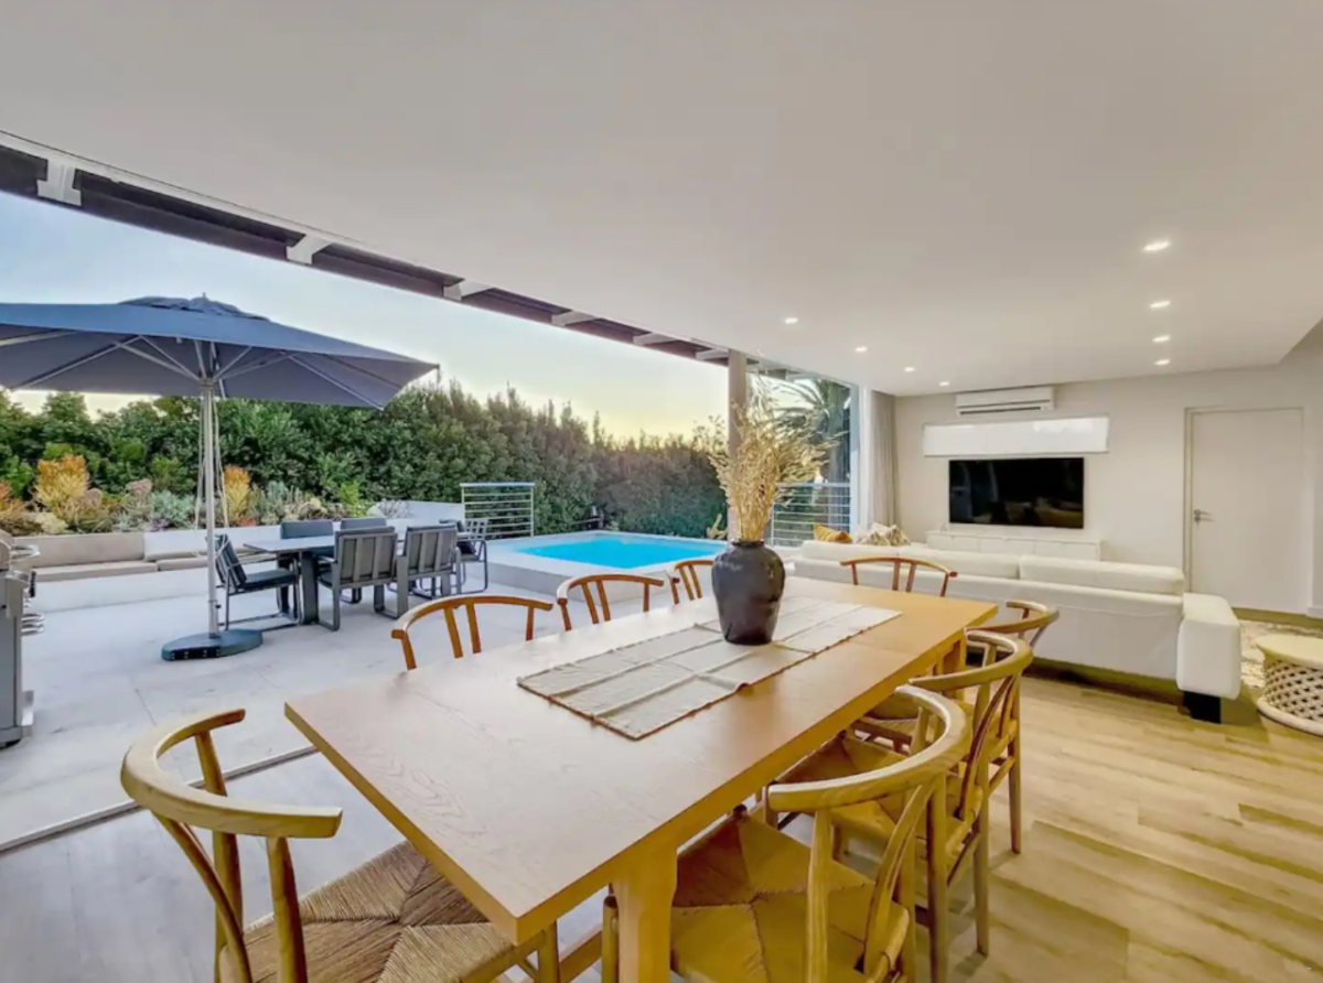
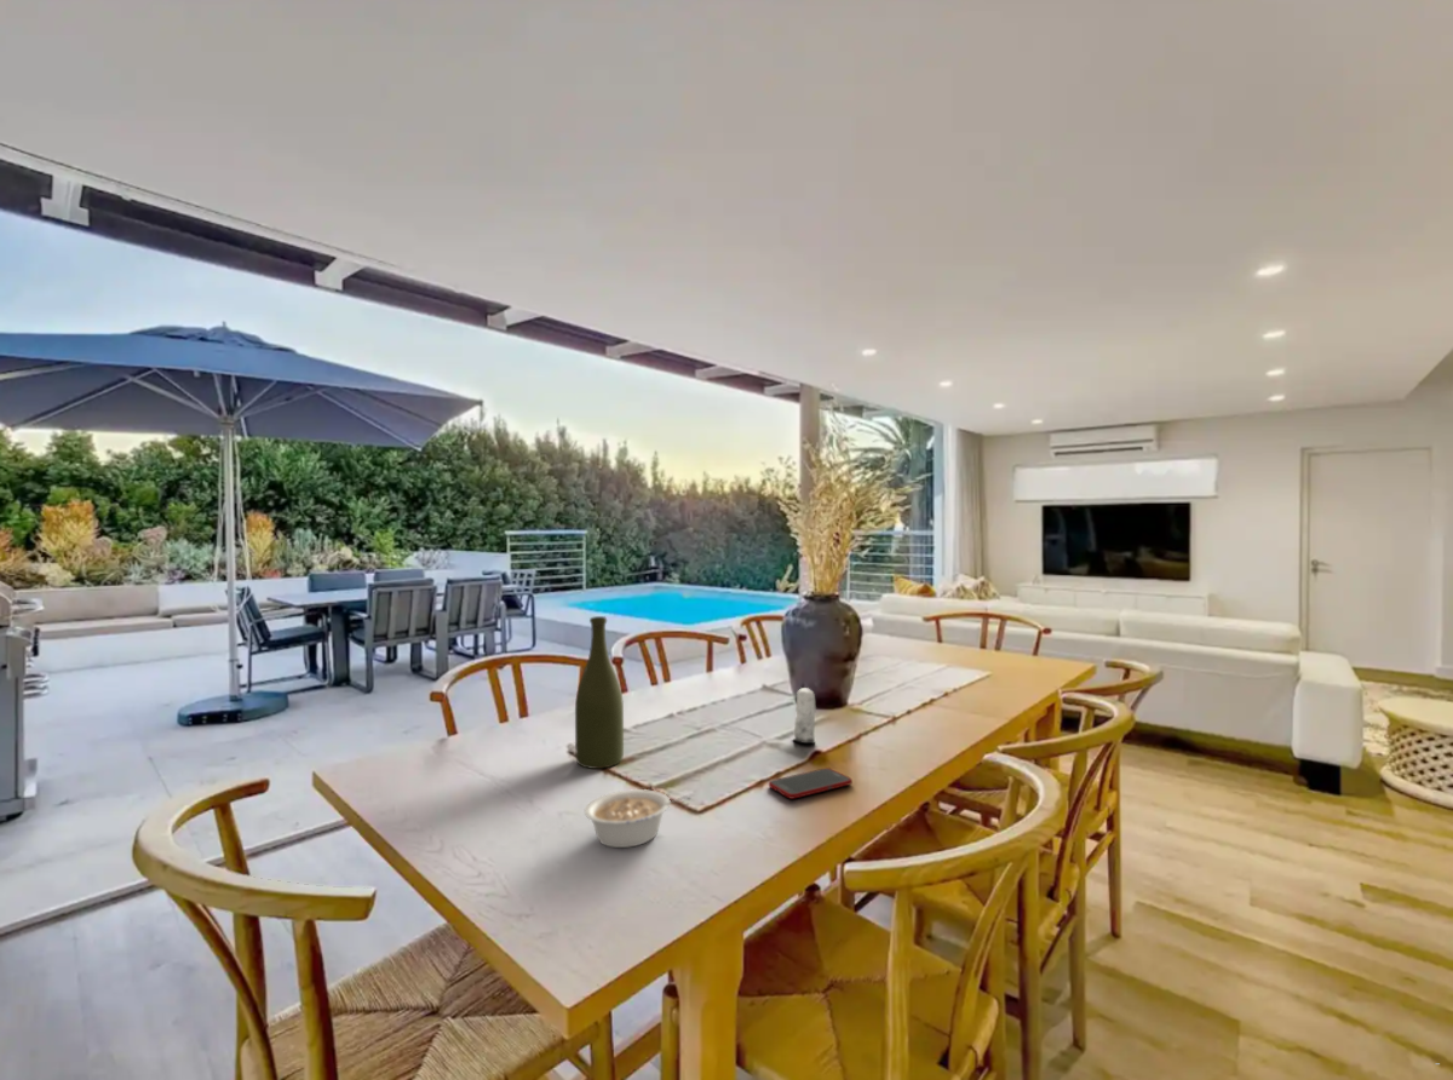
+ legume (631, 816)
+ candle (804, 716)
+ bottle (598, 689)
+ cell phone (810, 782)
